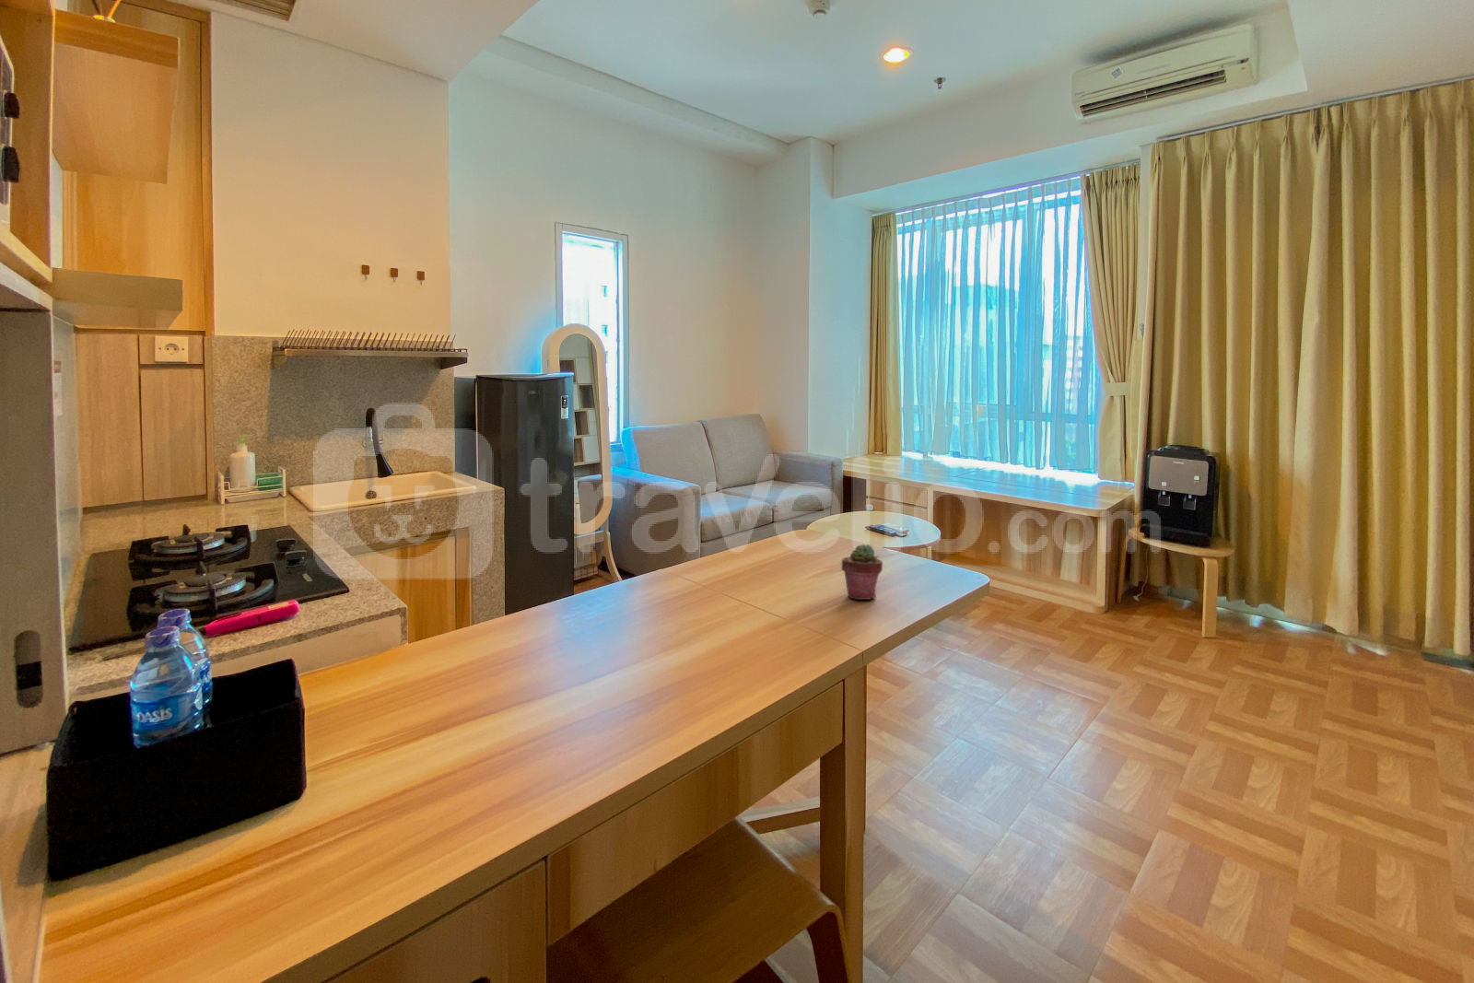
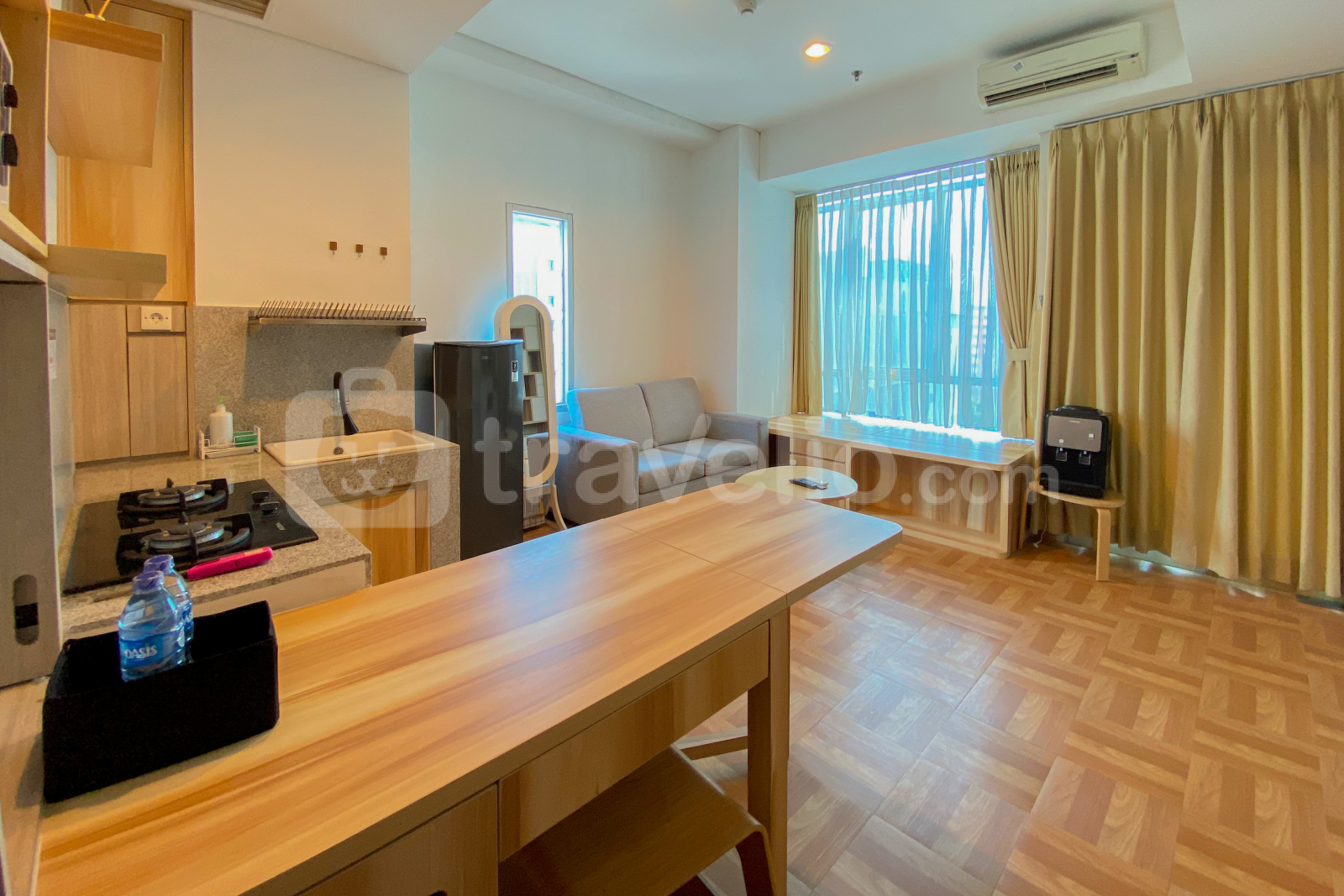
- potted succulent (861, 570)
